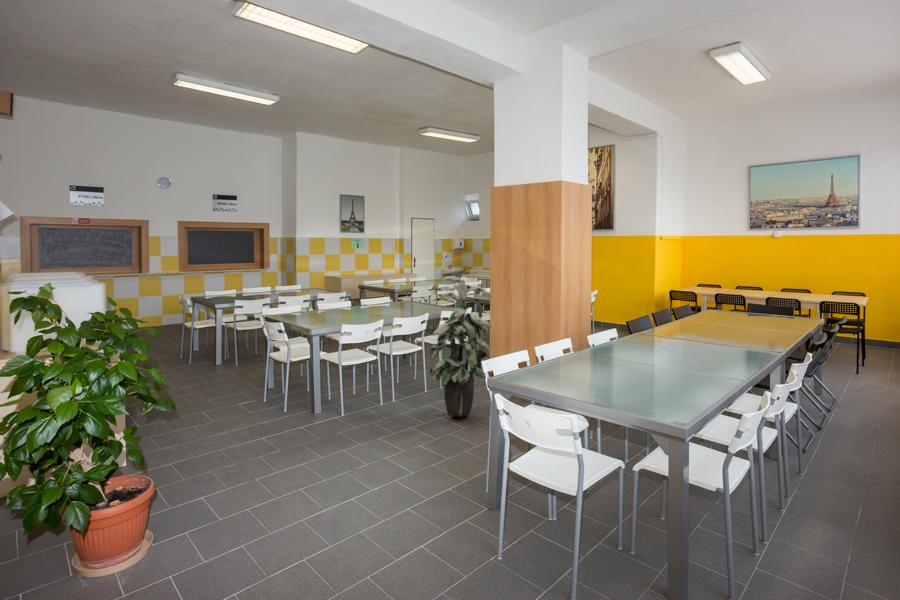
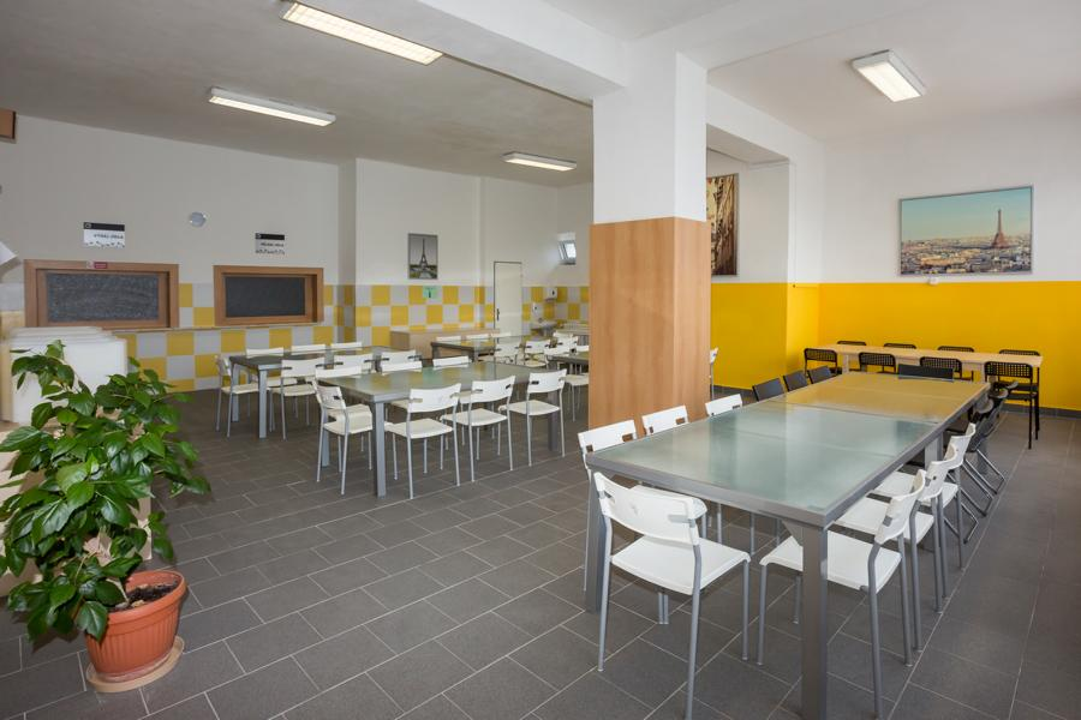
- indoor plant (457, 345)
